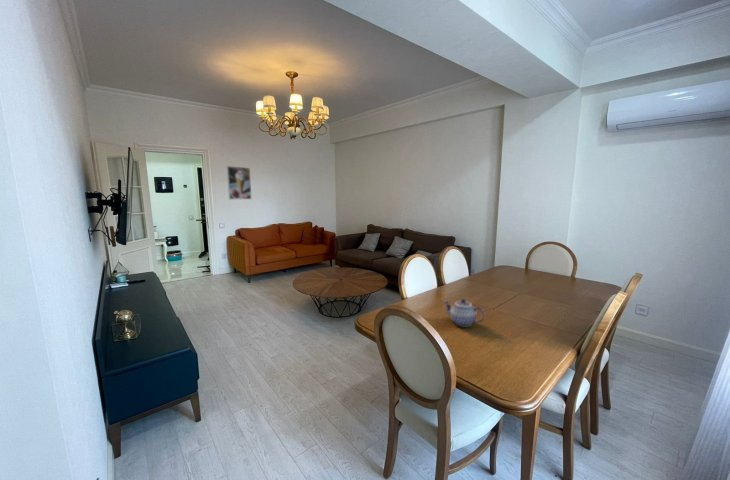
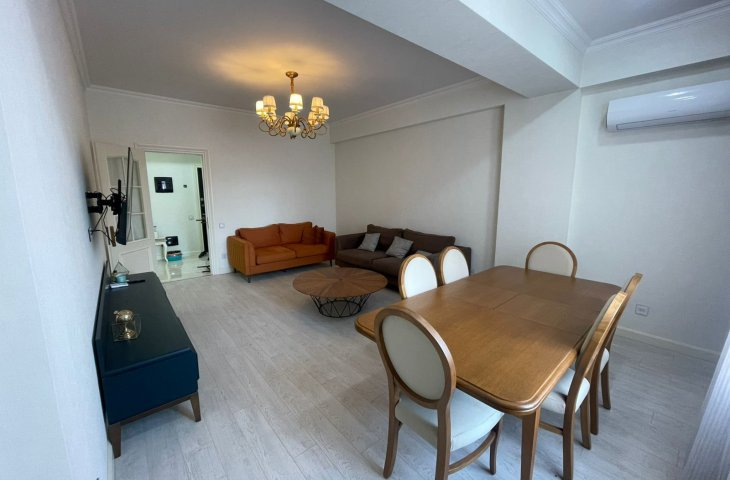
- teapot (463, 311)
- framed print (239, 183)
